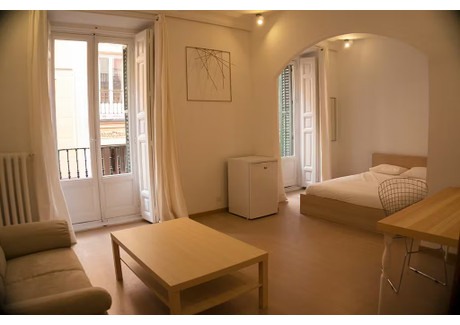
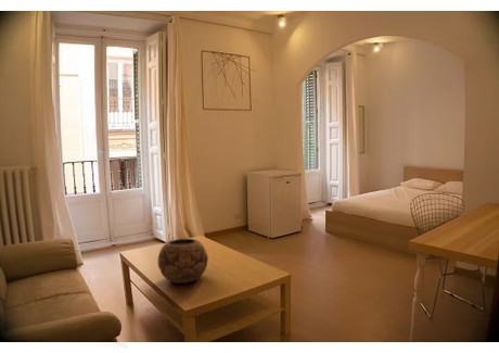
+ decorative bowl (182, 260)
